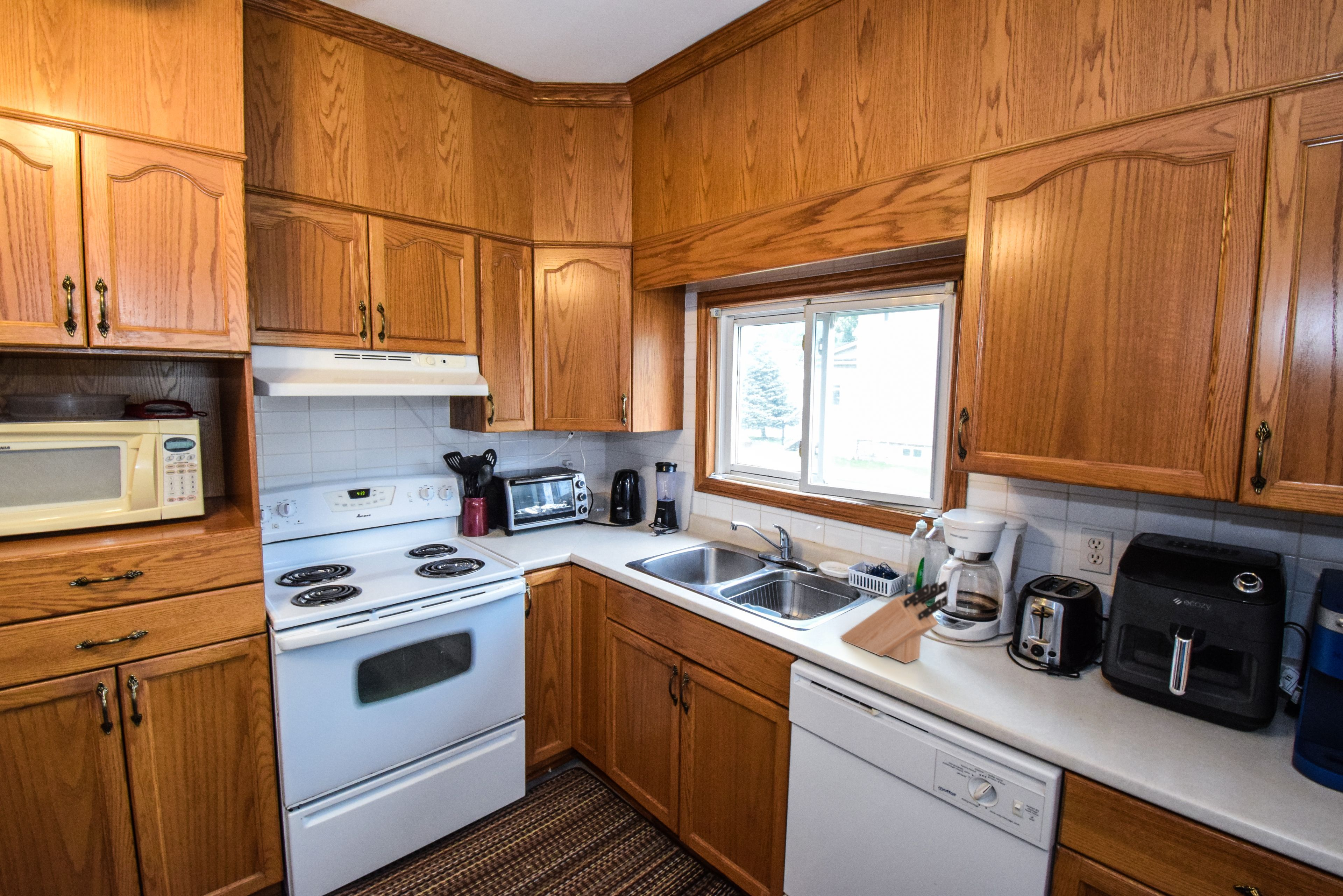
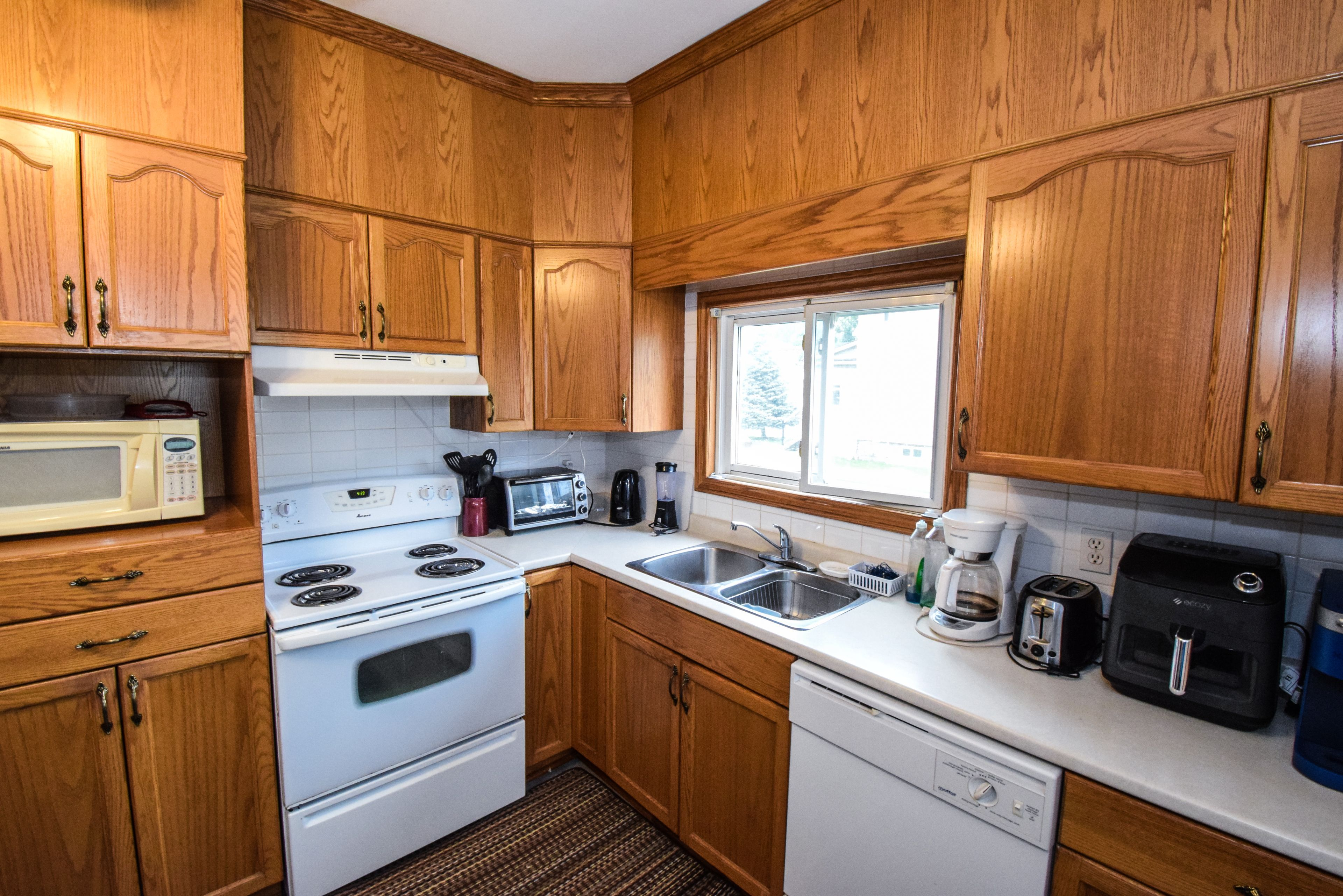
- knife block (895, 612)
